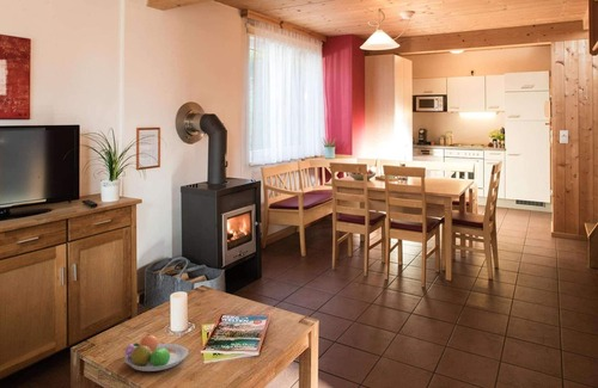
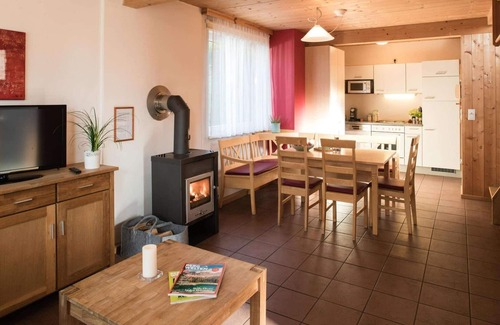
- fruit bowl (155, 350)
